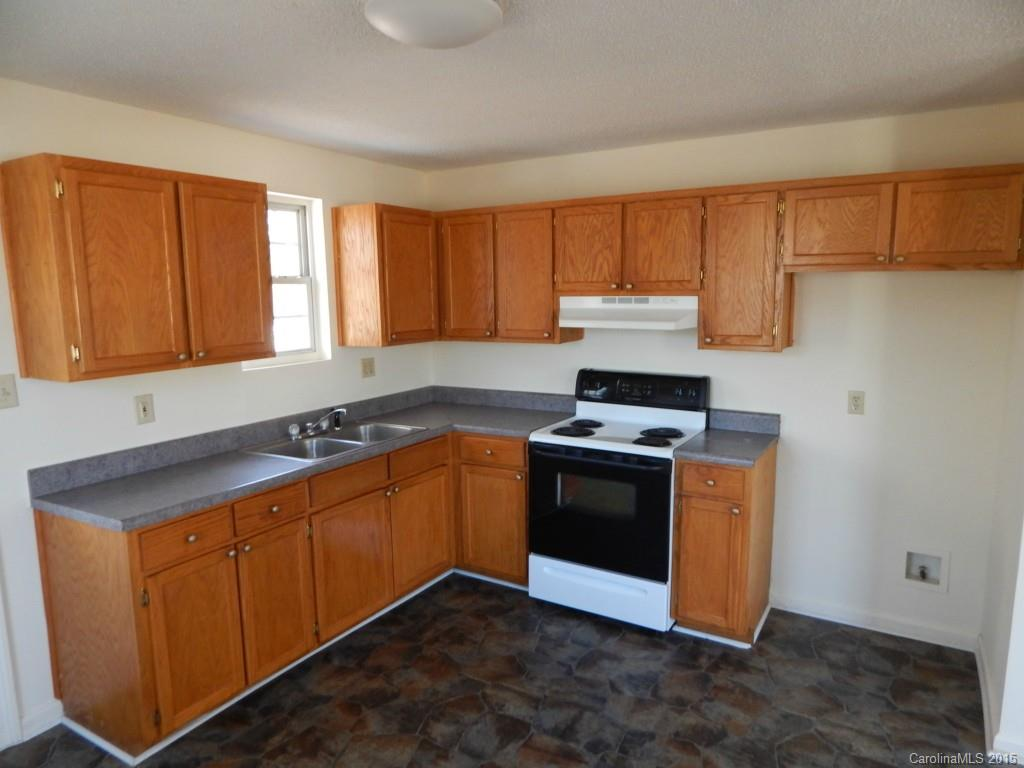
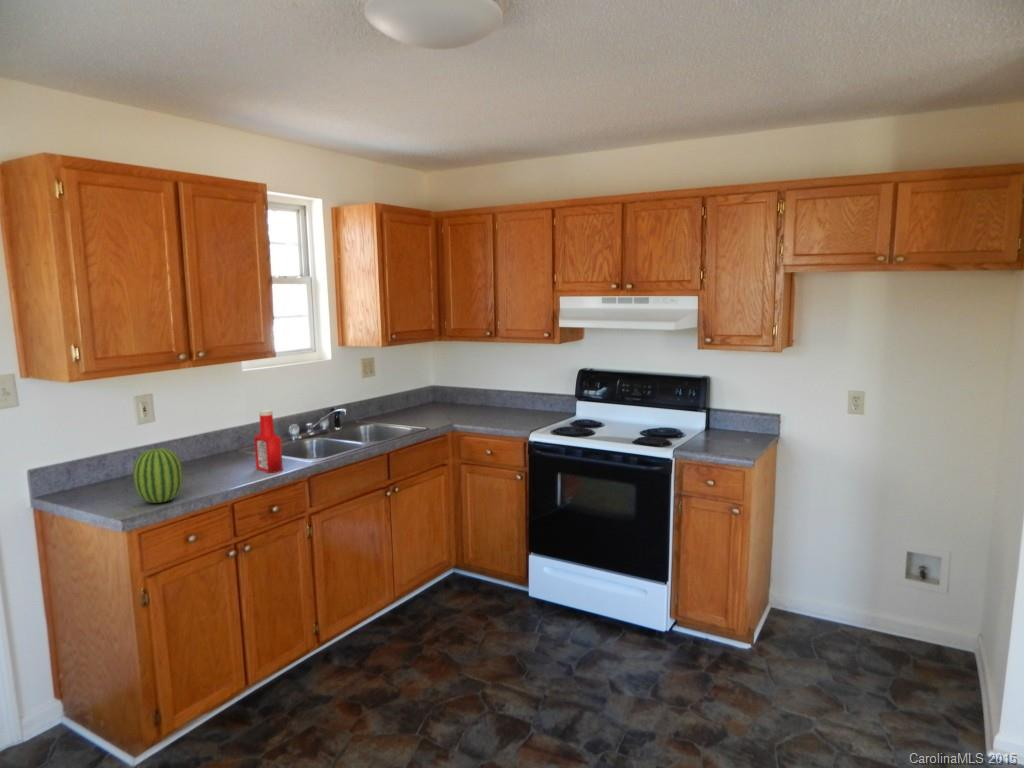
+ fruit (158, 473)
+ soap bottle (267, 440)
